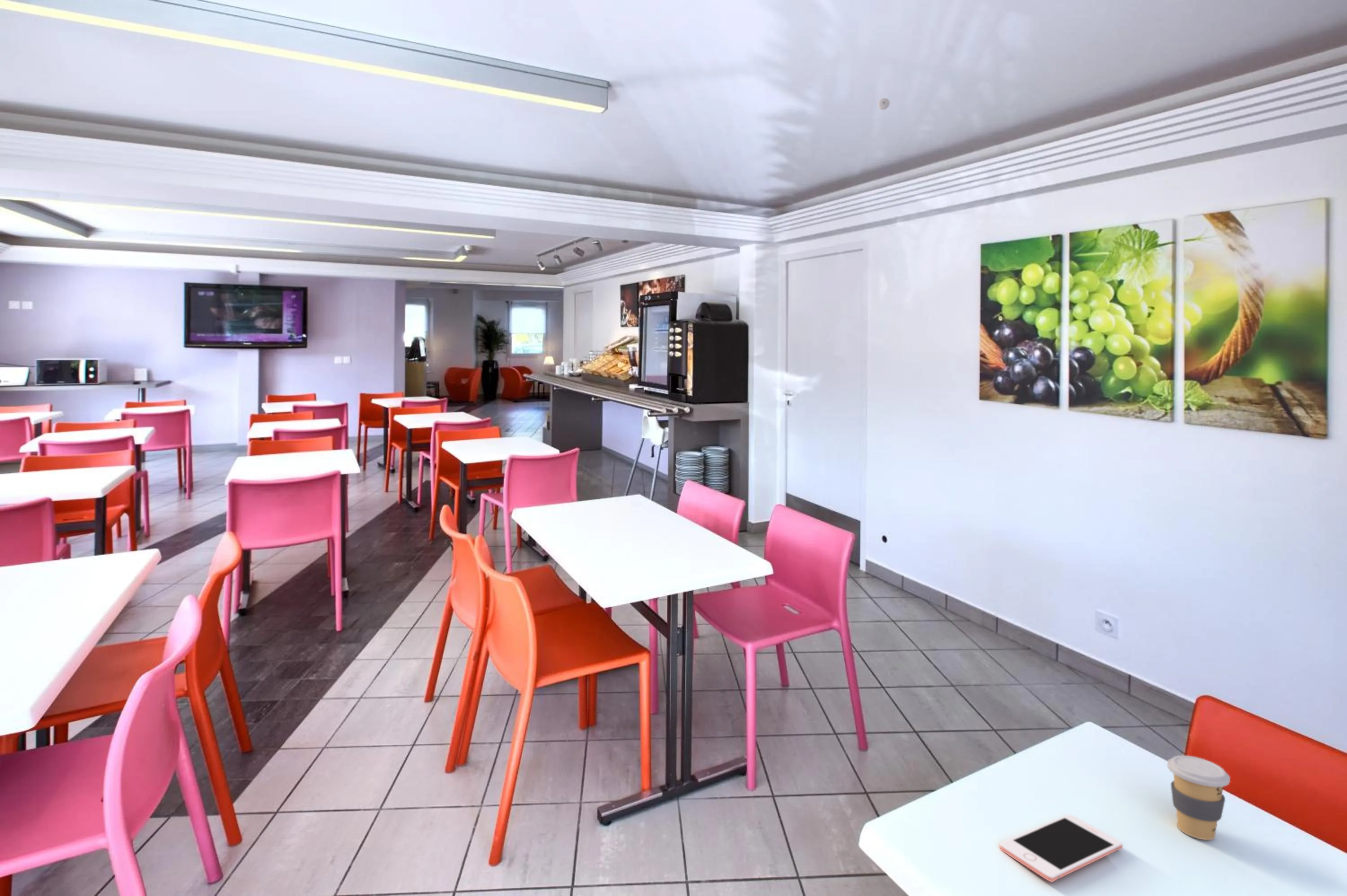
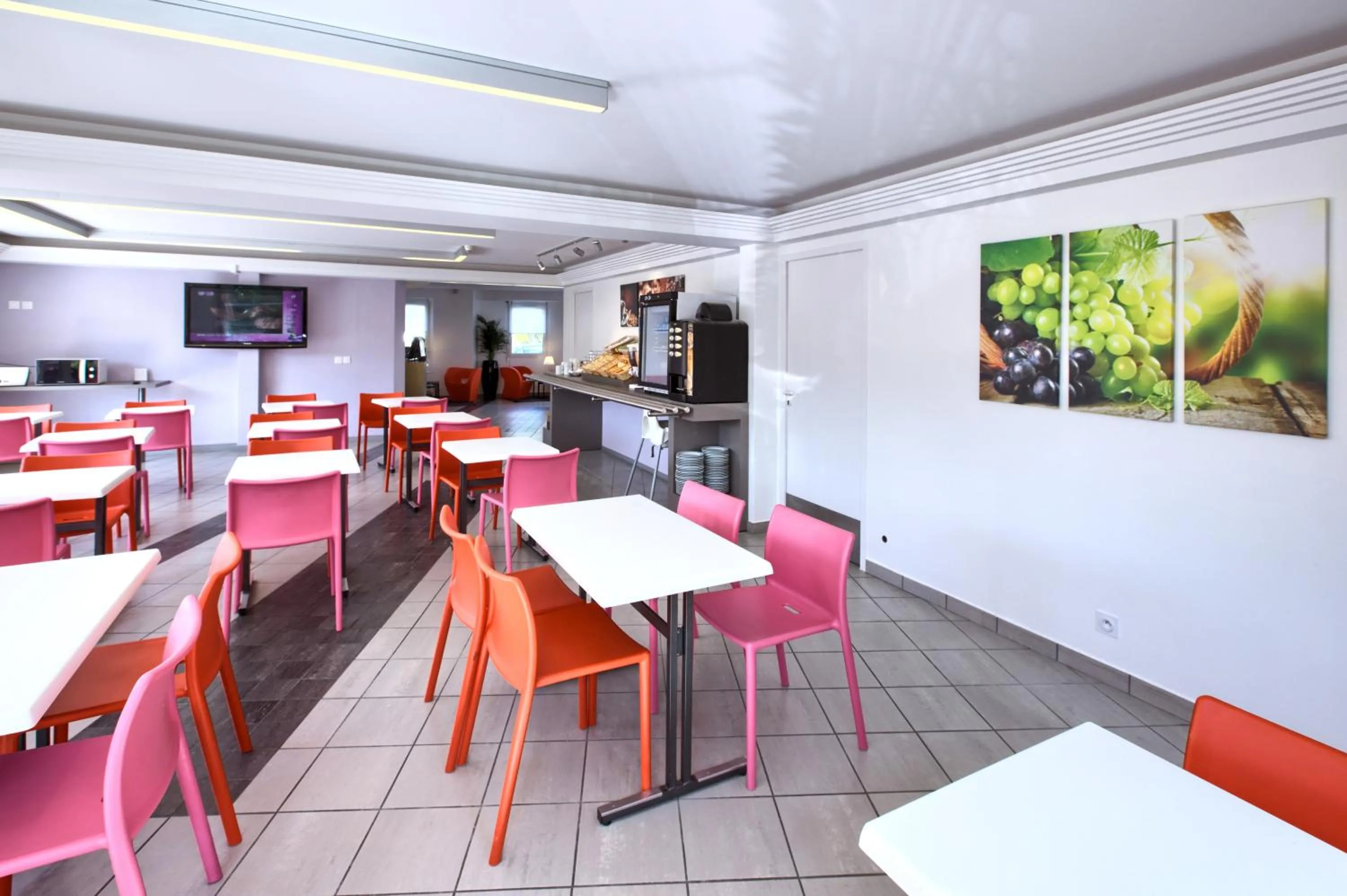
- smoke detector (884, 105)
- cell phone (1061, 846)
- coffee cup (1197, 798)
